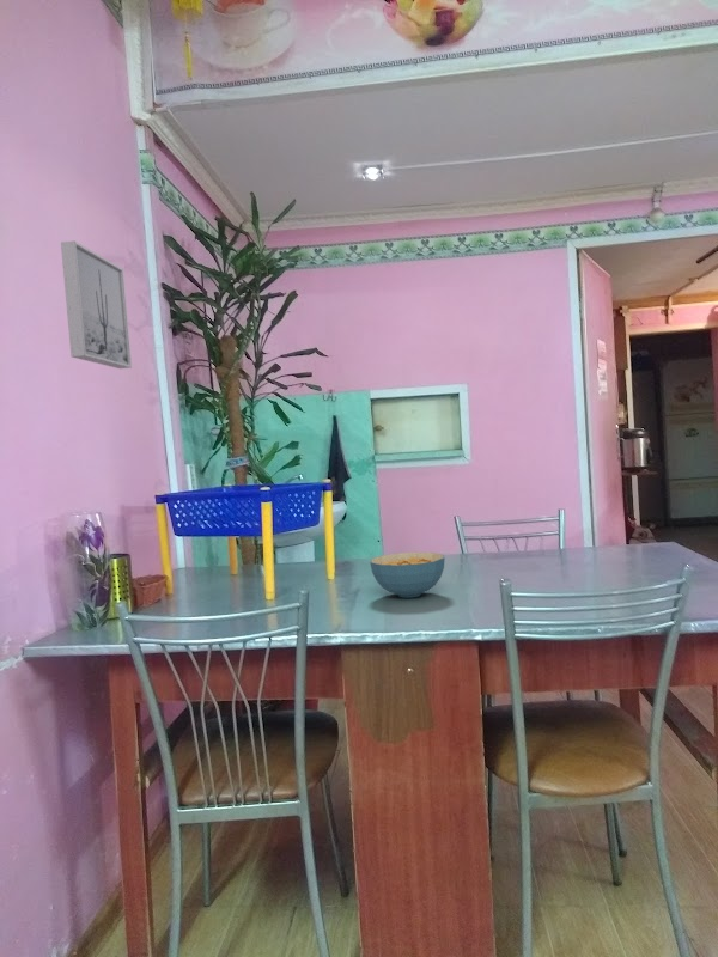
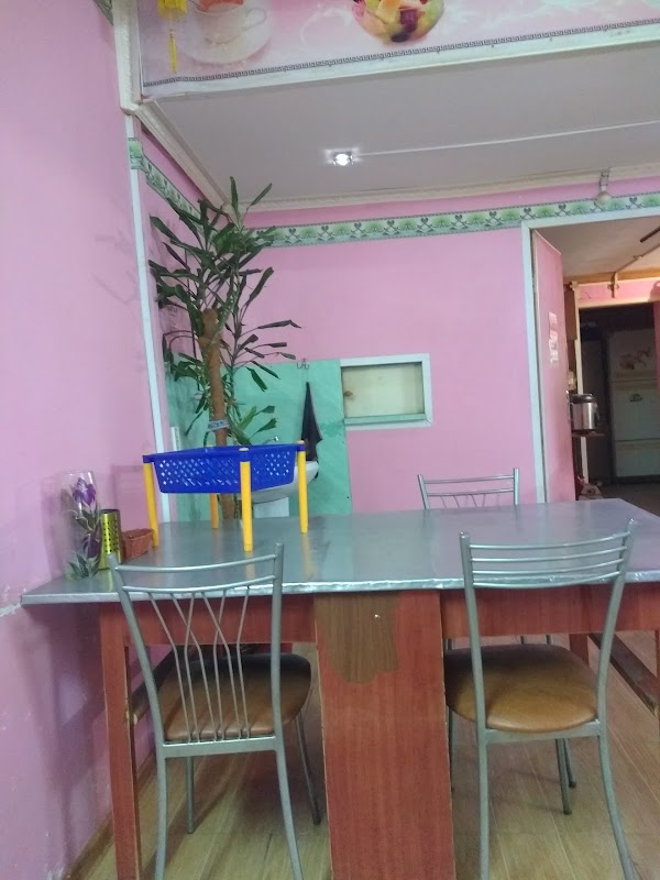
- cereal bowl (408, 577)
- wall art (98, 310)
